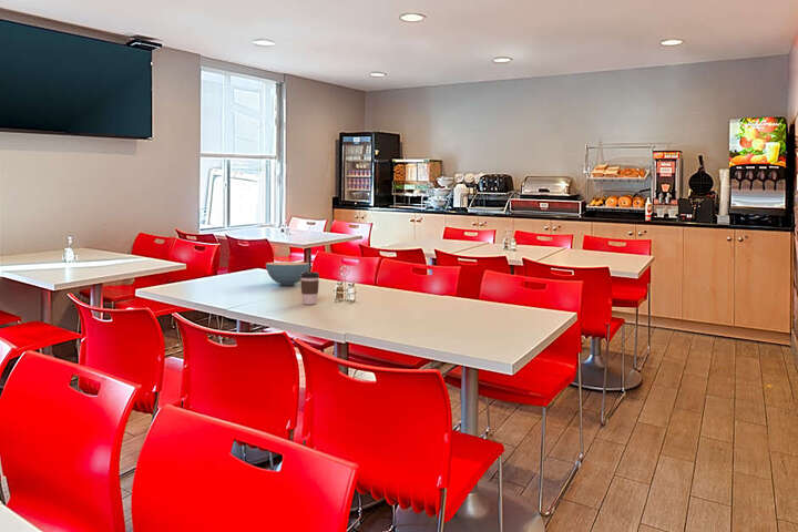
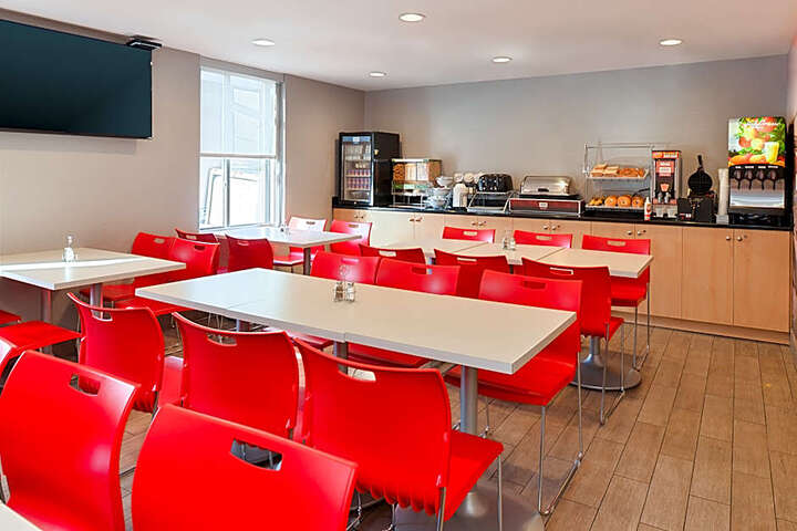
- coffee cup (309, 287)
- cereal bowl (287, 274)
